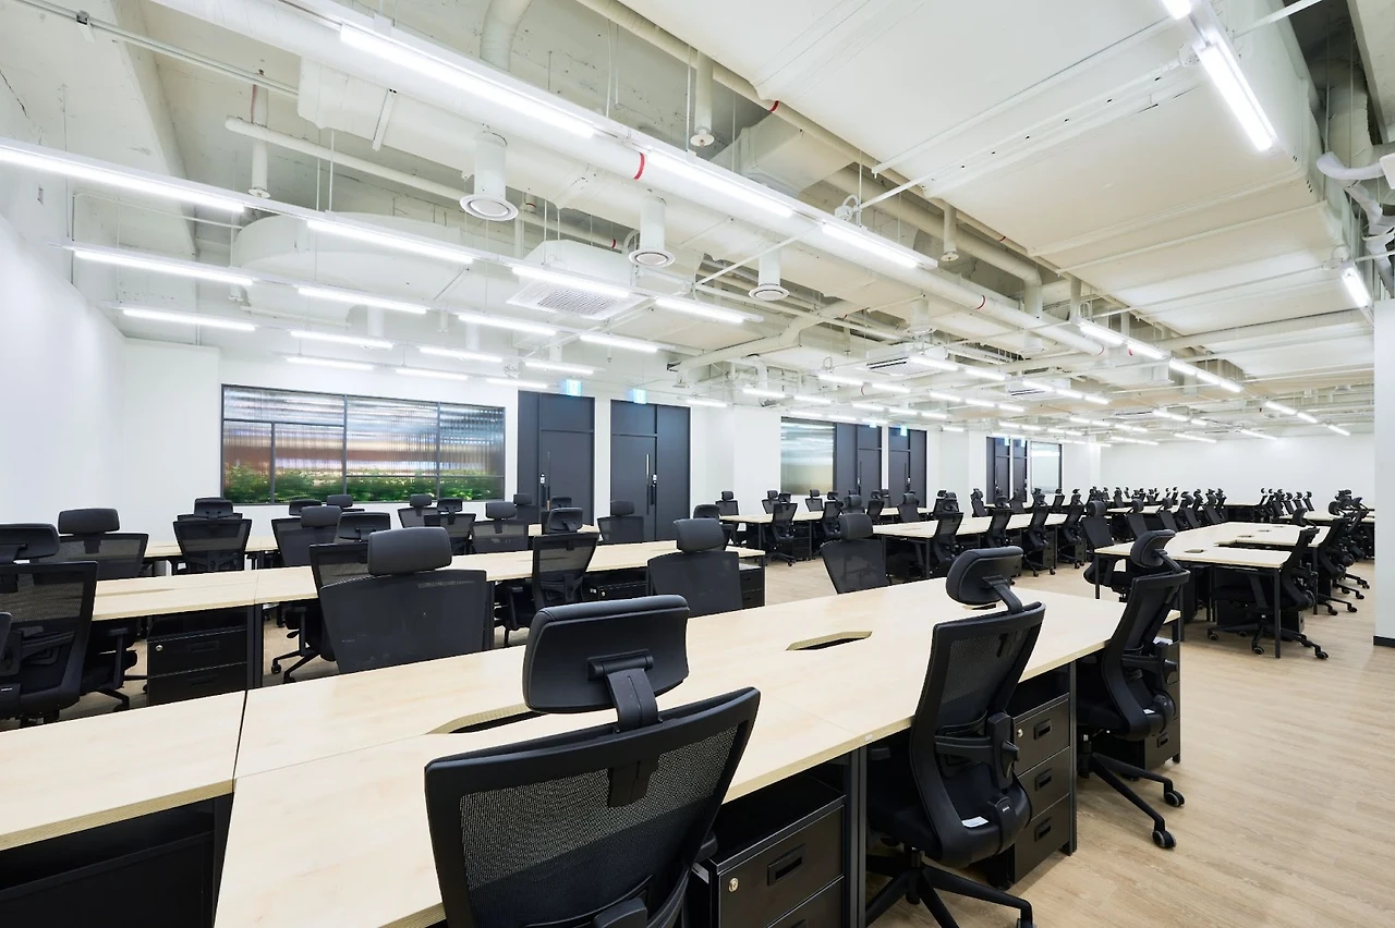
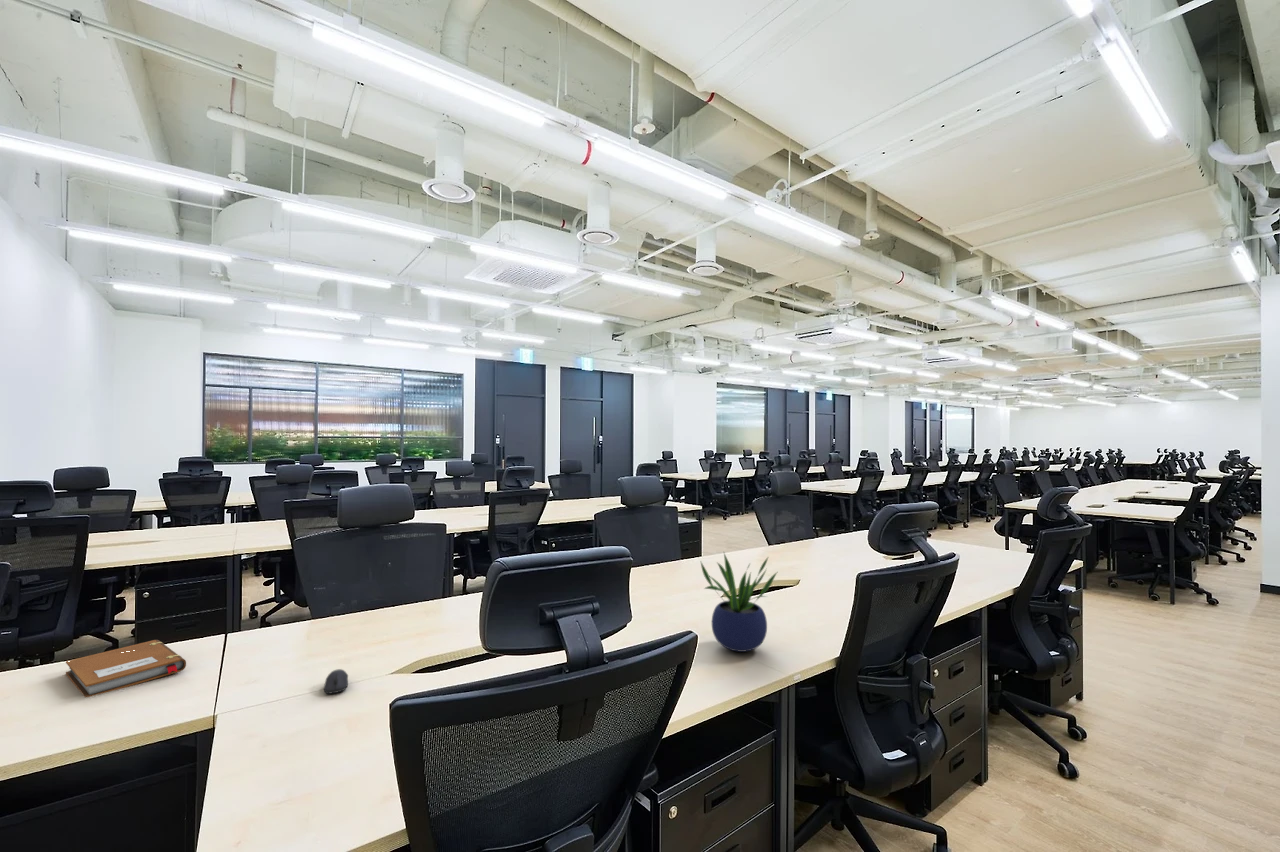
+ potted plant (741, 603)
+ computer mouse (336, 679)
+ notebook (127, 666)
